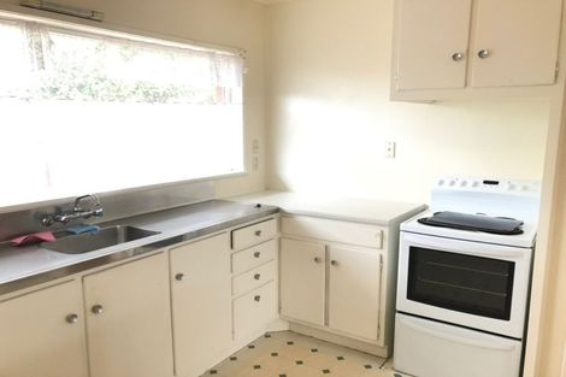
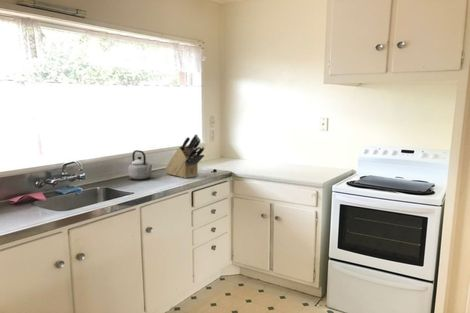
+ knife block (184, 154)
+ teapot (142, 164)
